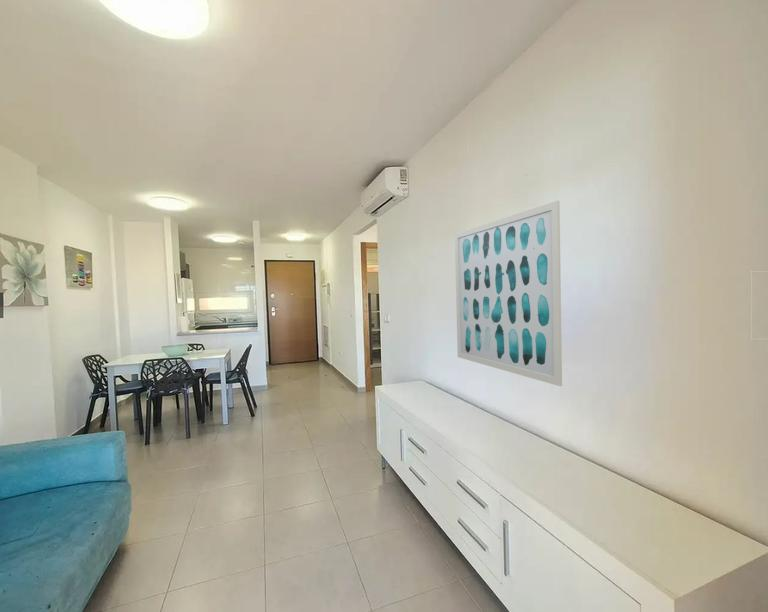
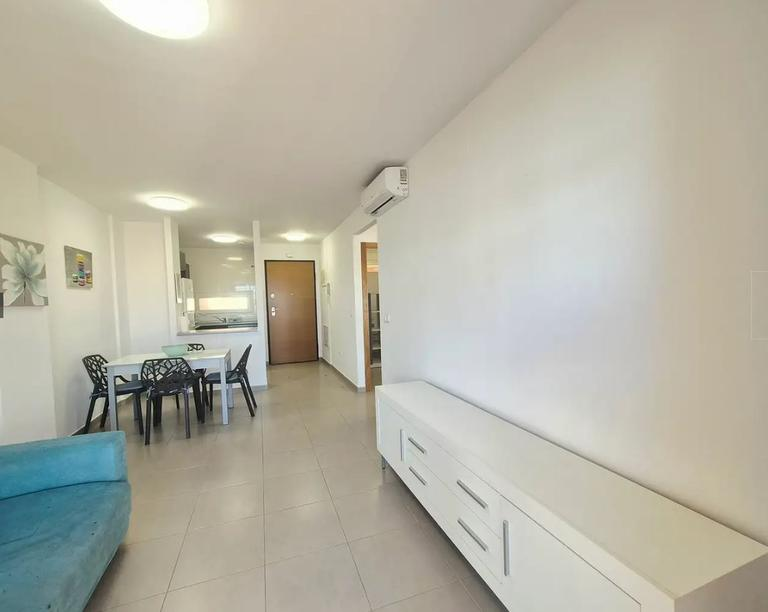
- wall art (497, 295)
